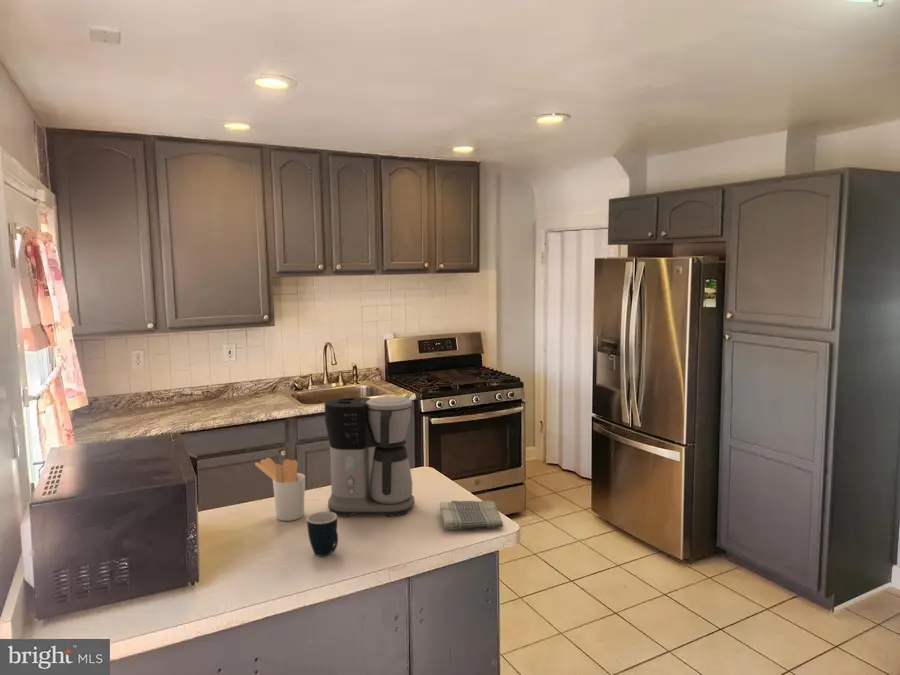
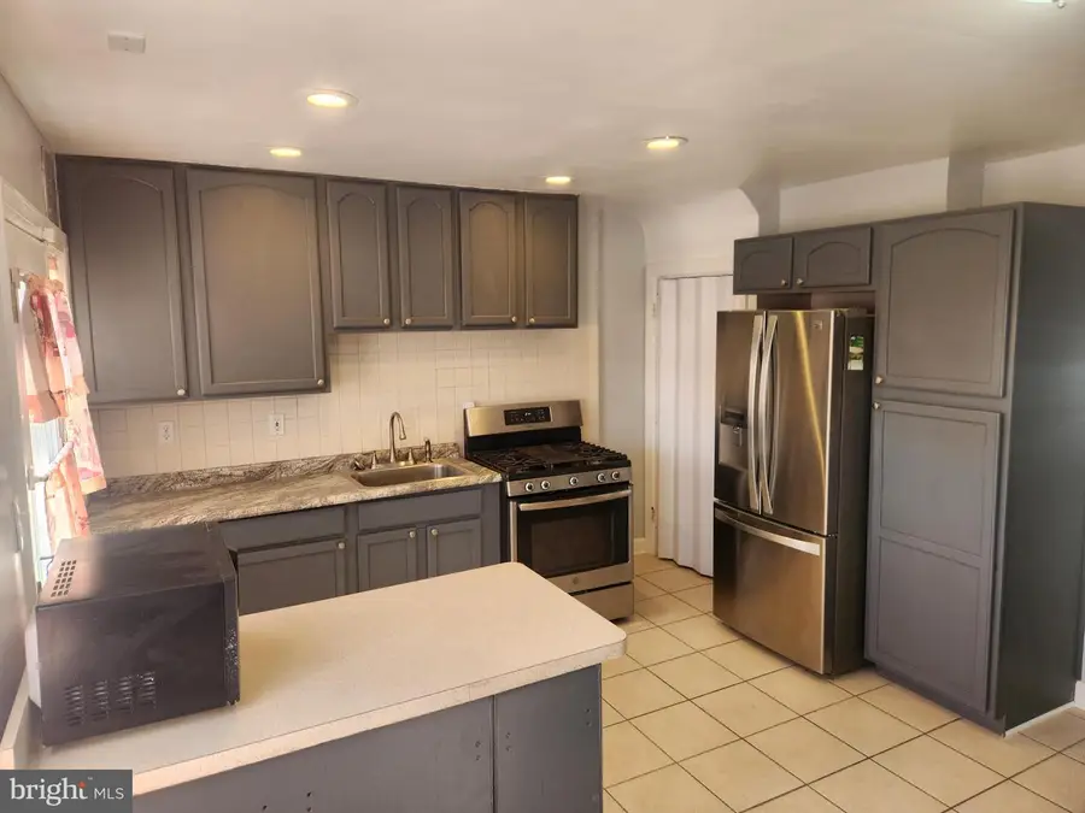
- dish towel (470, 512)
- utensil holder (281, 486)
- coffee maker (369, 456)
- mug (325, 536)
